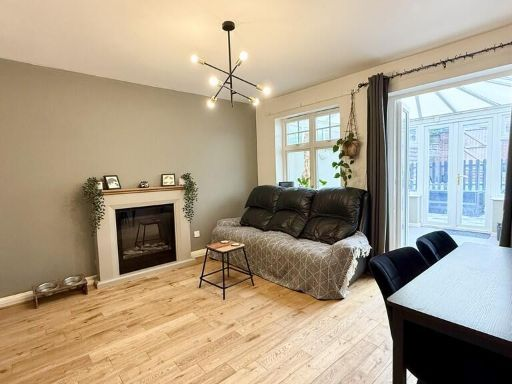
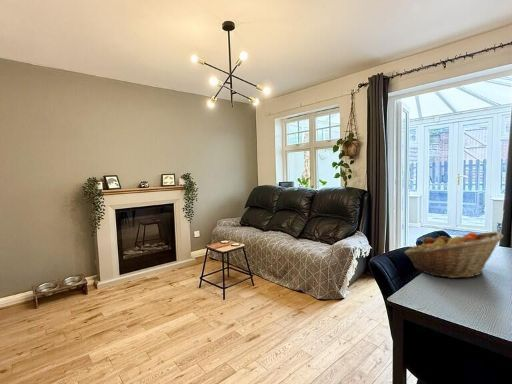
+ fruit basket (451, 250)
